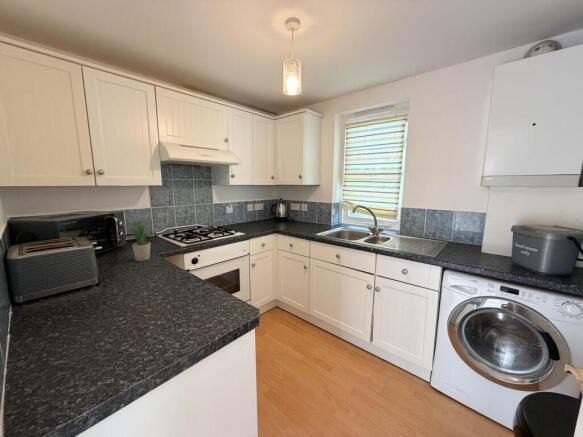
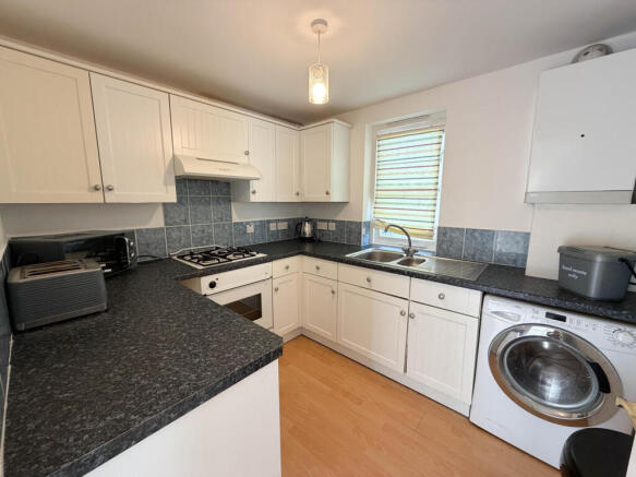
- potted plant (139, 237)
